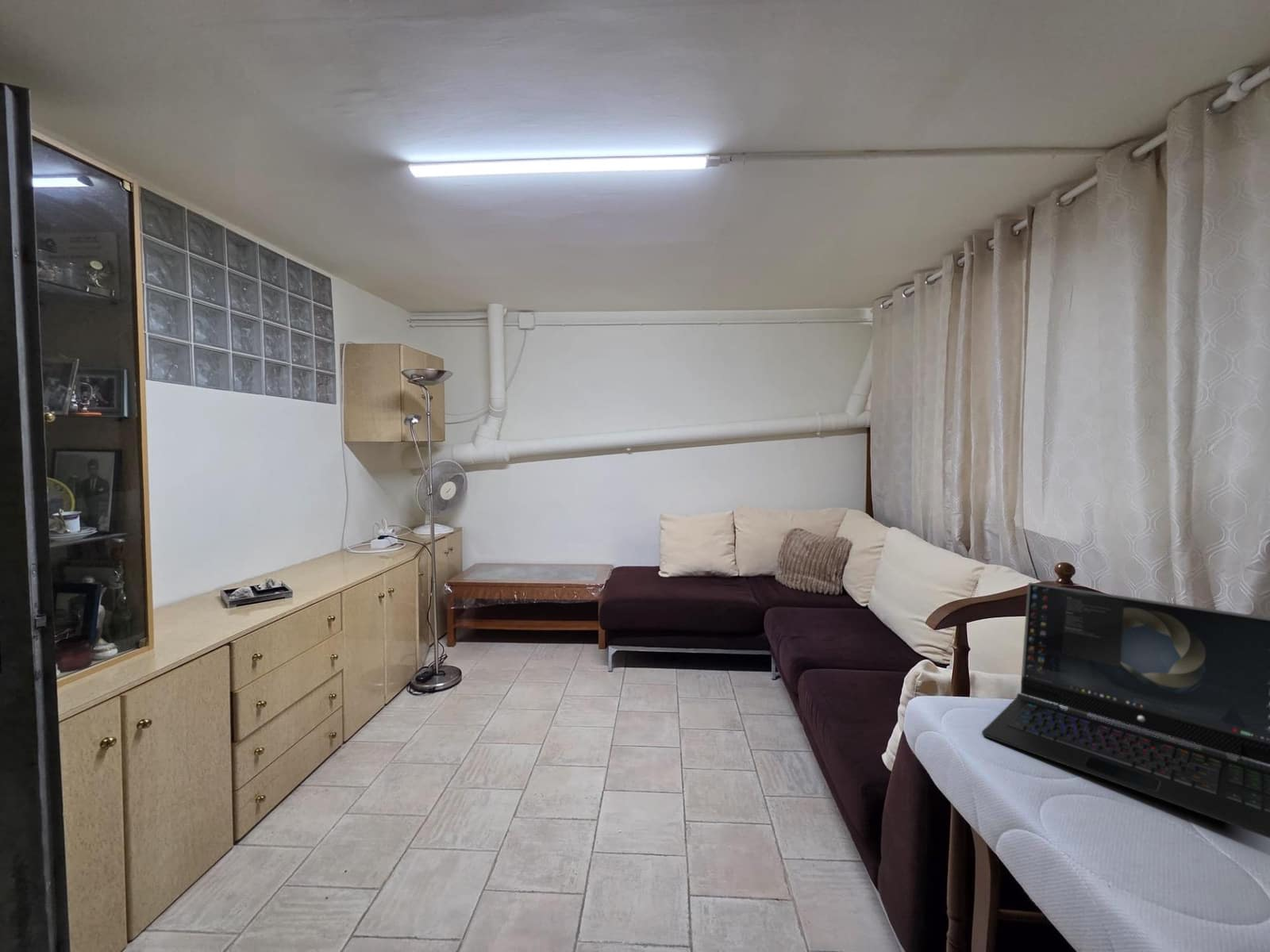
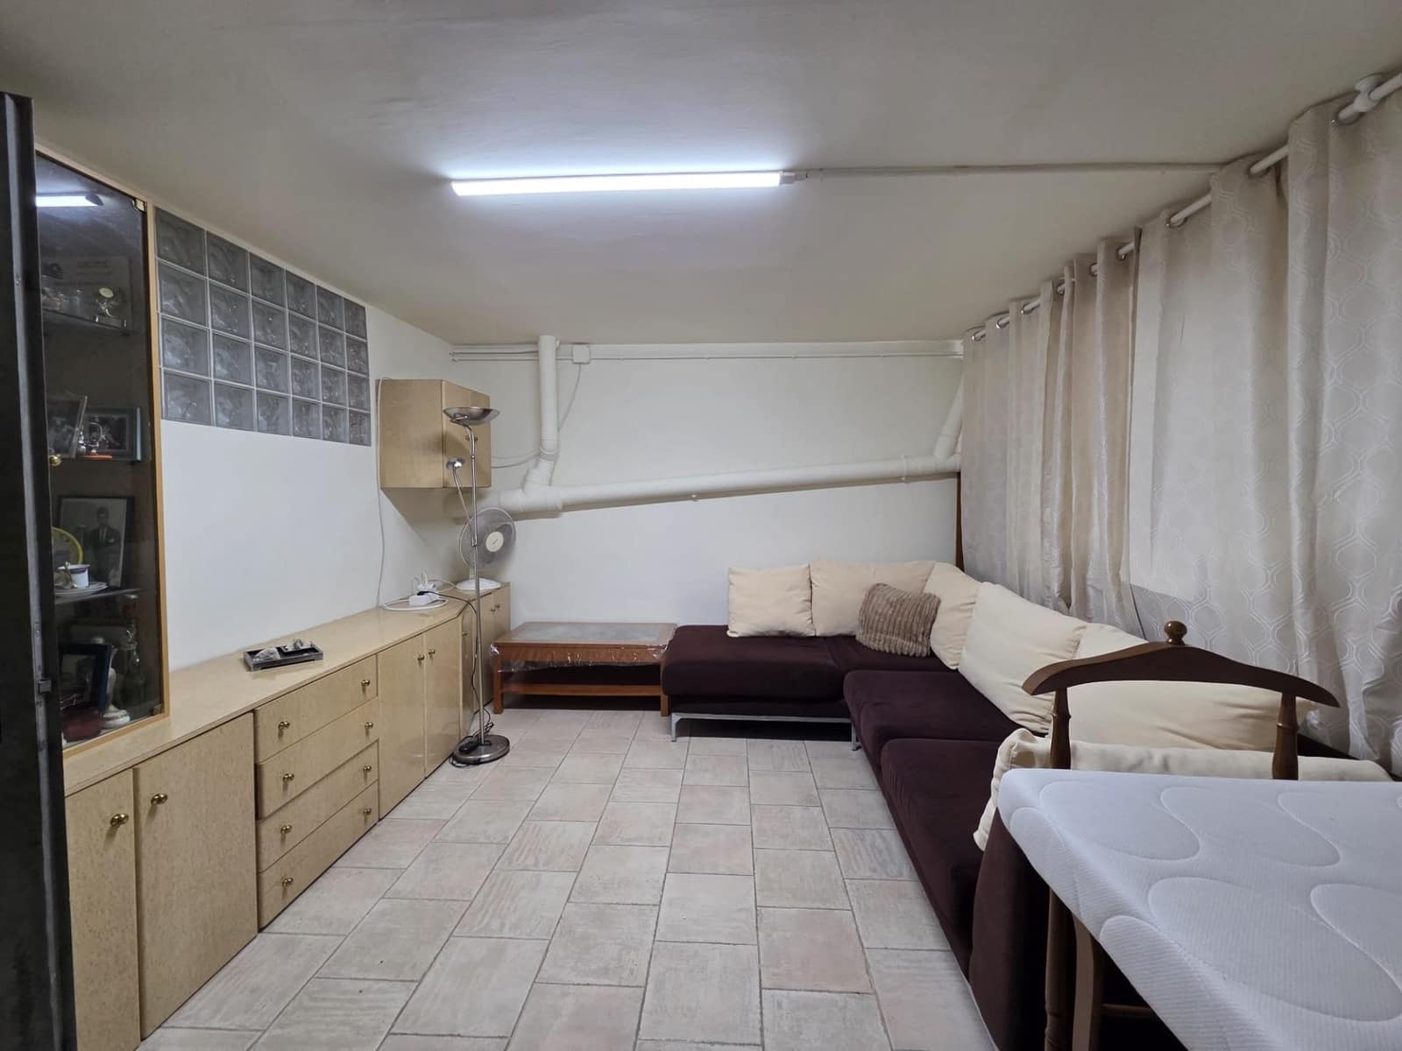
- laptop (1133, 685)
